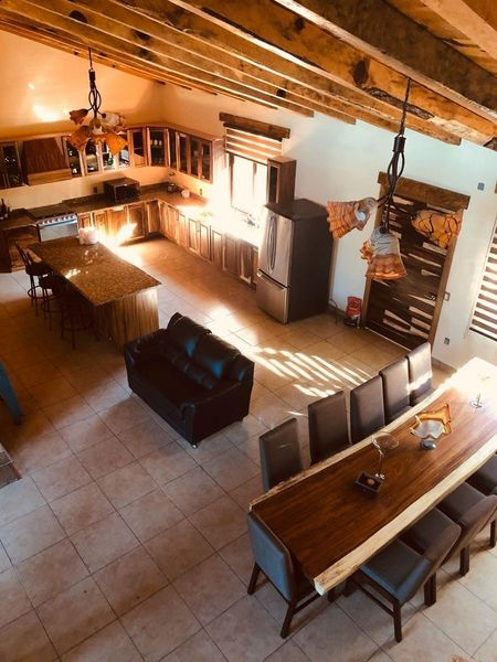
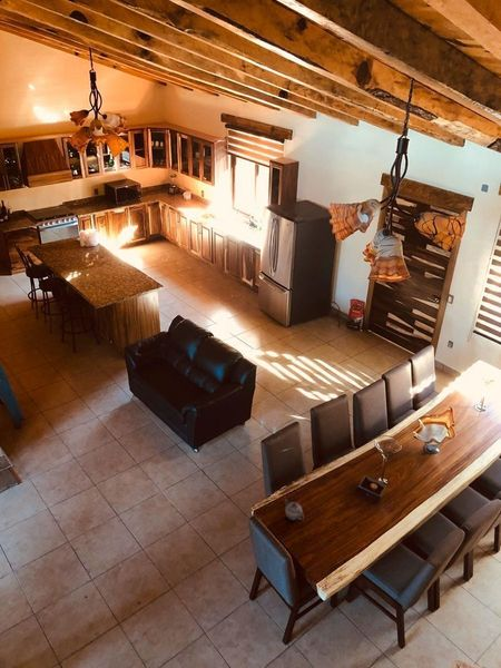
+ teapot (294, 510)
